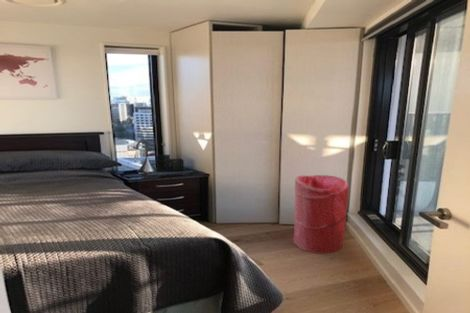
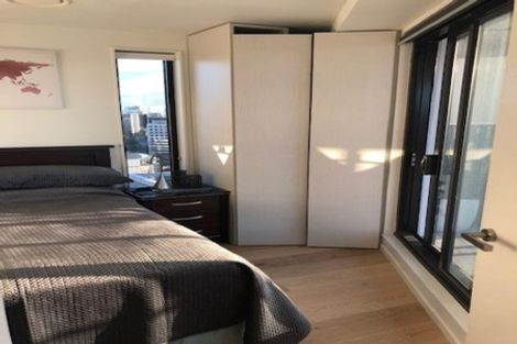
- laundry hamper (320, 211)
